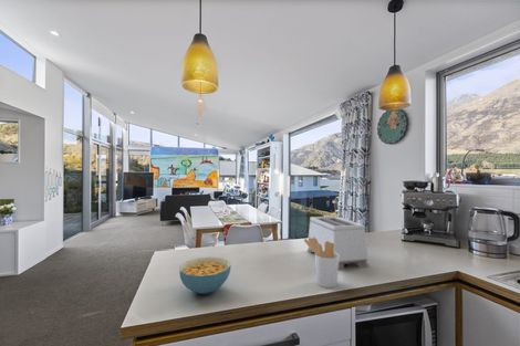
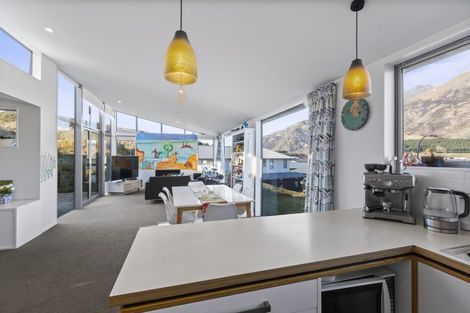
- utensil holder (321, 260)
- cereal bowl (205, 277)
- toaster (333, 238)
